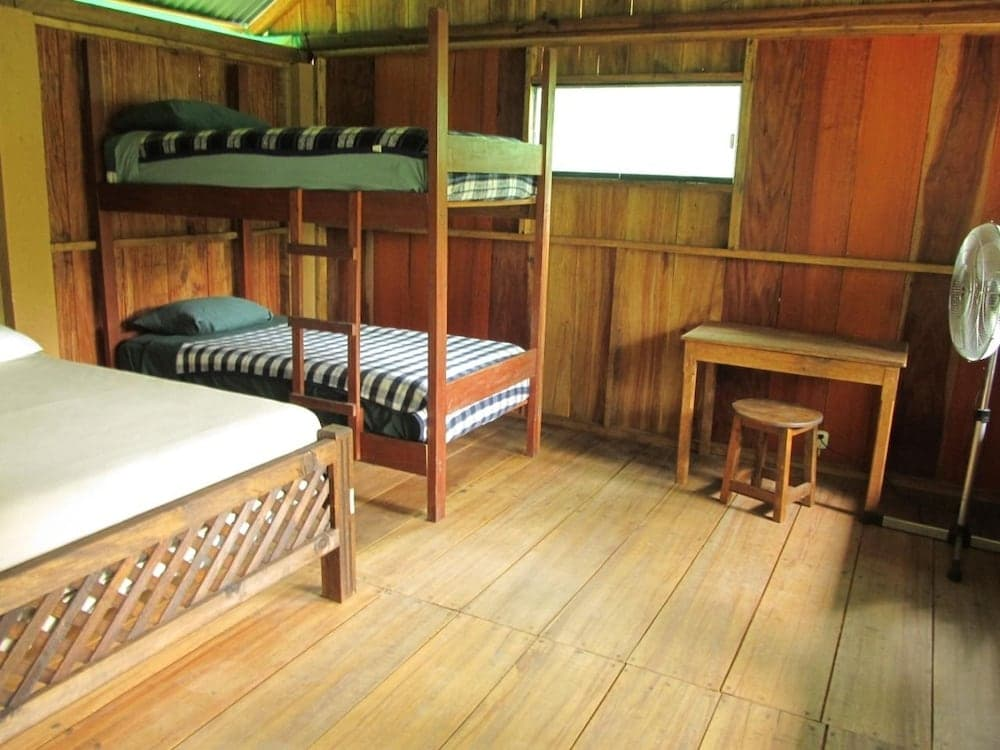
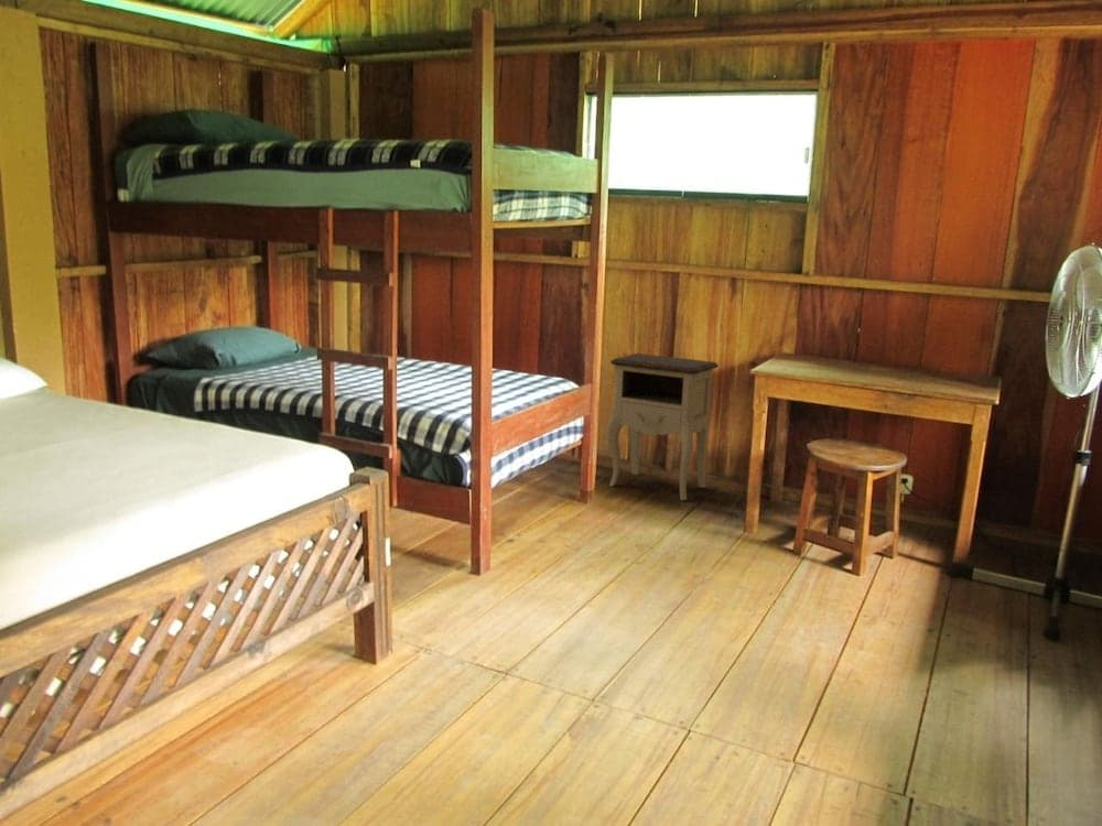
+ nightstand (660, 424)
